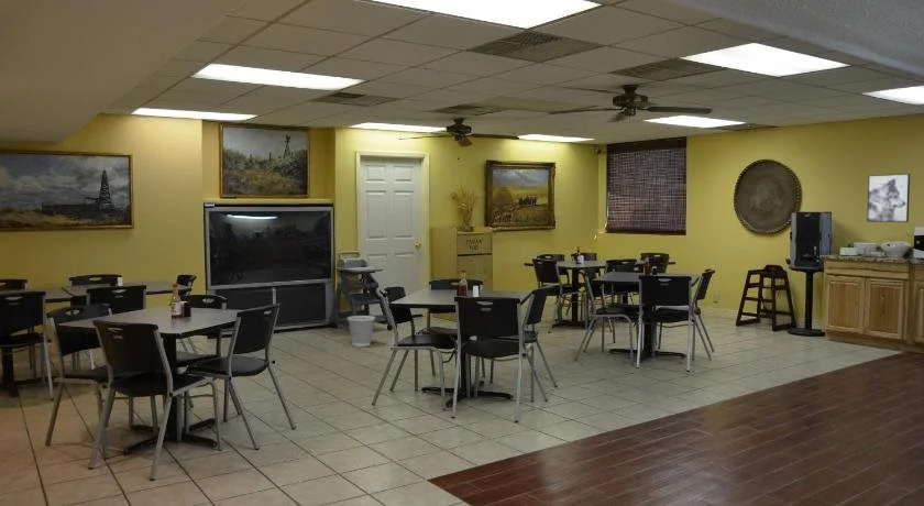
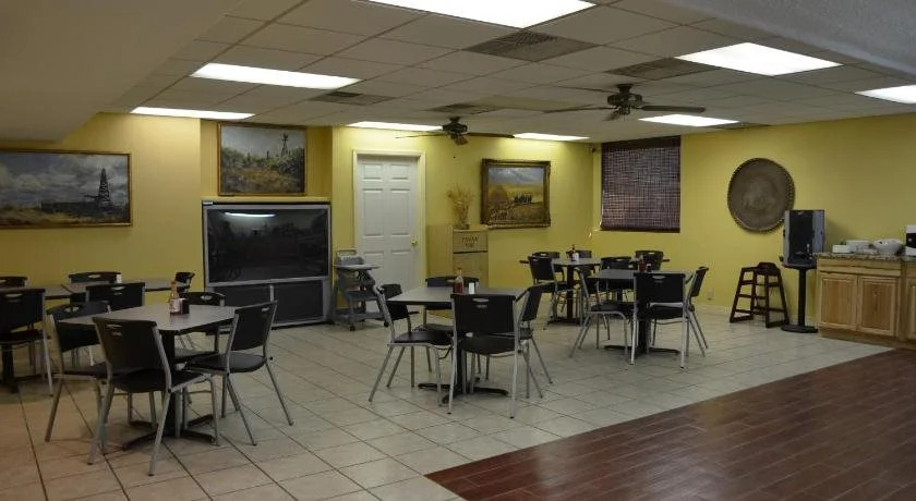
- wall art (888, 198)
- wastebasket (361, 330)
